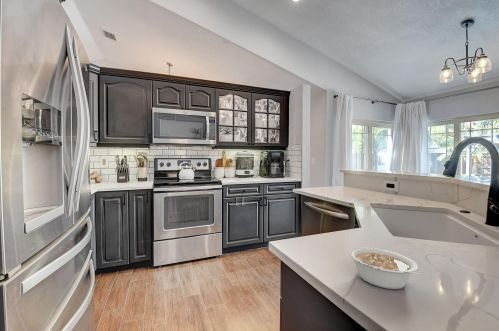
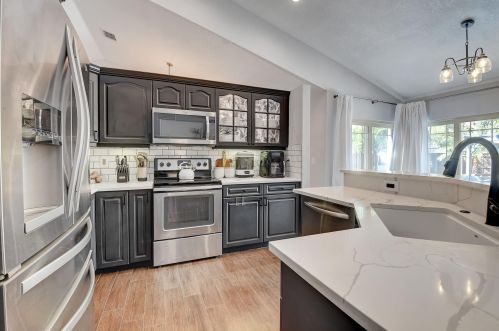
- legume (383, 267)
